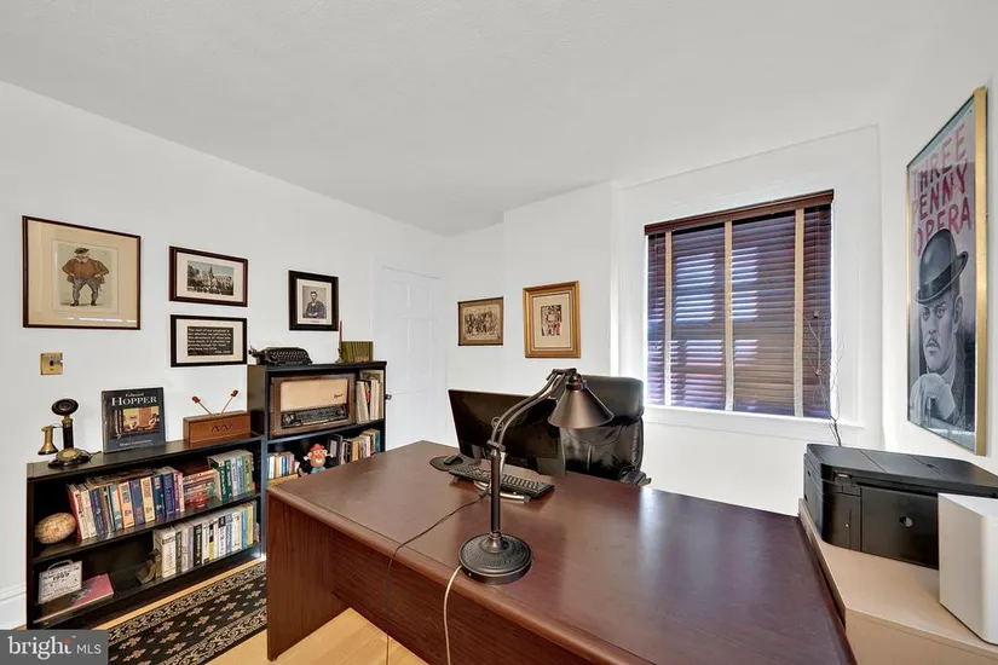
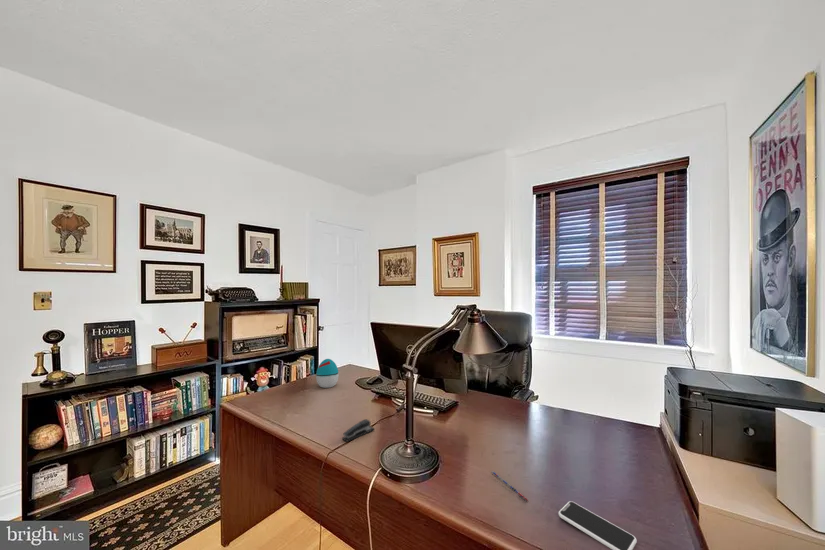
+ pen (508, 484)
+ stapler (358, 428)
+ decorative egg (327, 372)
+ smartphone (595, 526)
